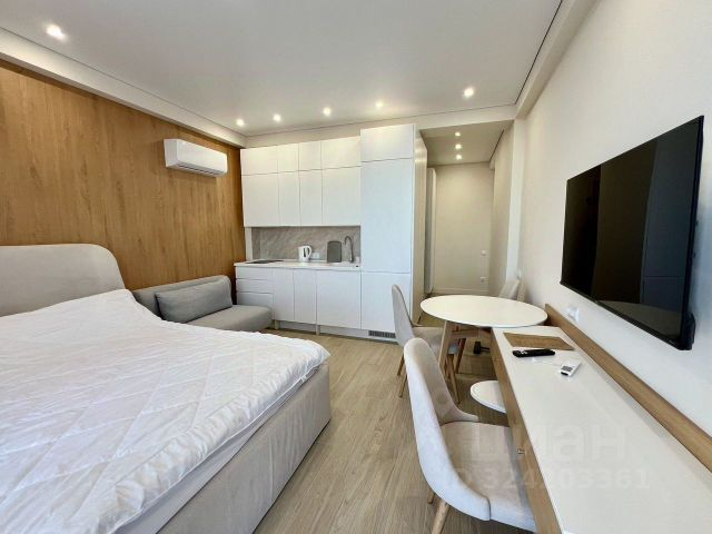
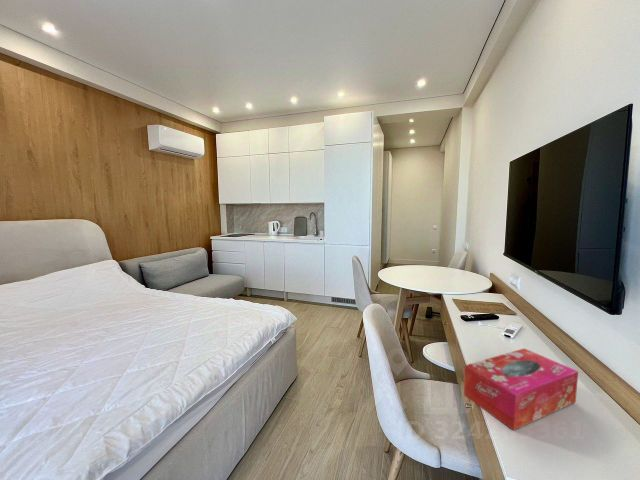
+ tissue box (519, 383)
